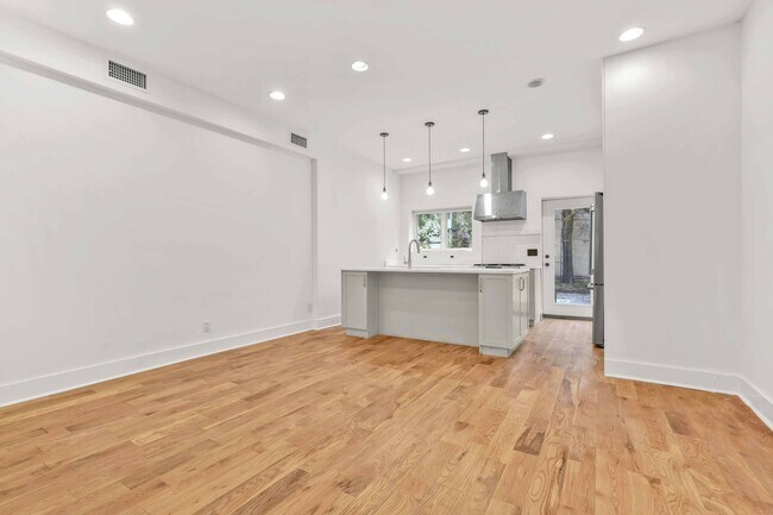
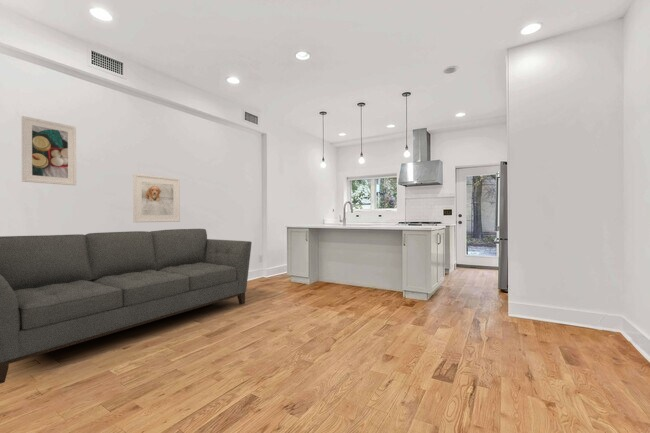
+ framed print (158, 199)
+ sofa (134, 277)
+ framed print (50, 152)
